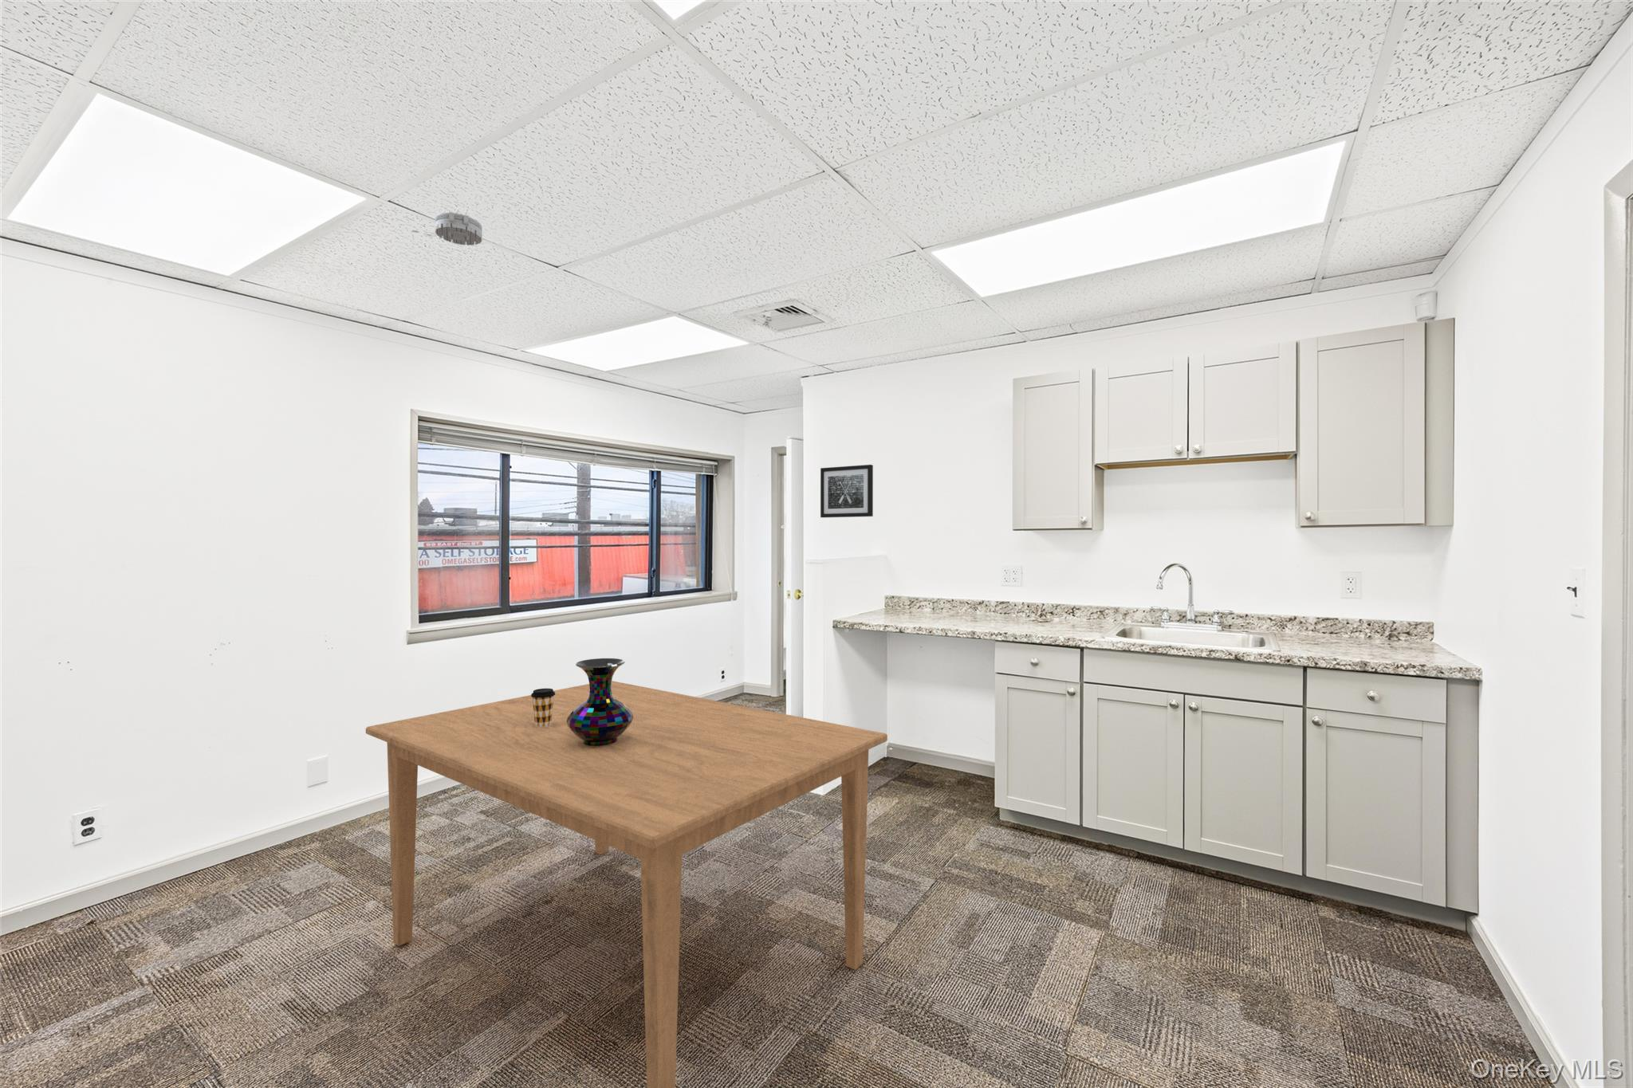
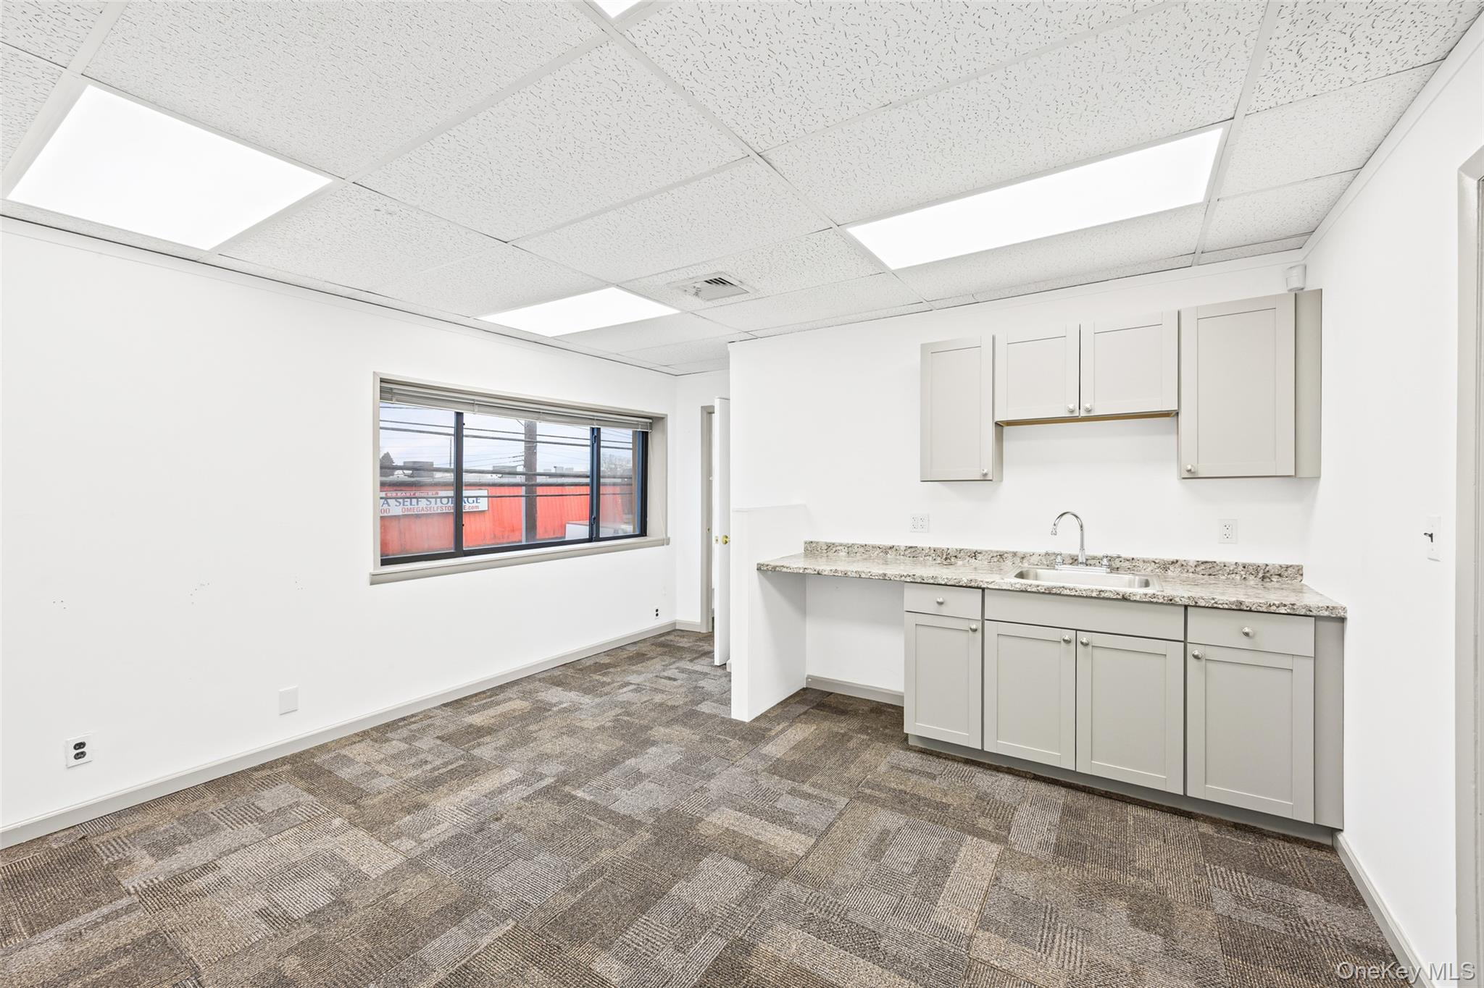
- smoke detector (459, 228)
- vase (601, 701)
- wall art (846, 492)
- dining table (622, 841)
- coffee cup (543, 707)
